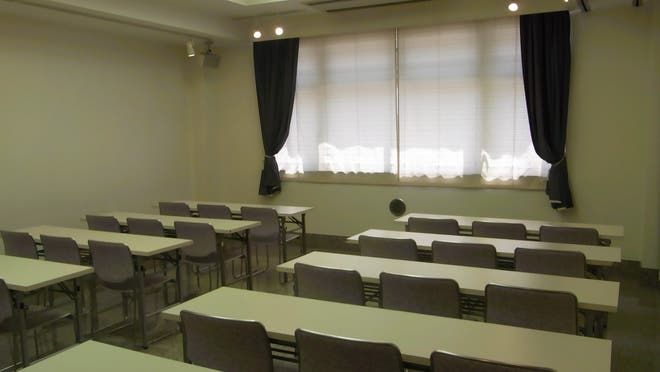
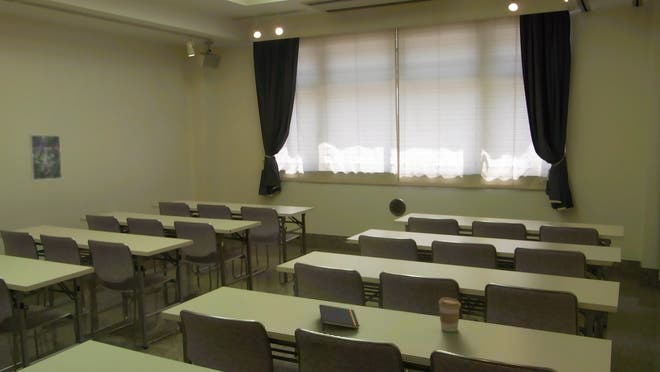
+ coffee cup (449, 314)
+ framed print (45, 157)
+ notepad (338, 316)
